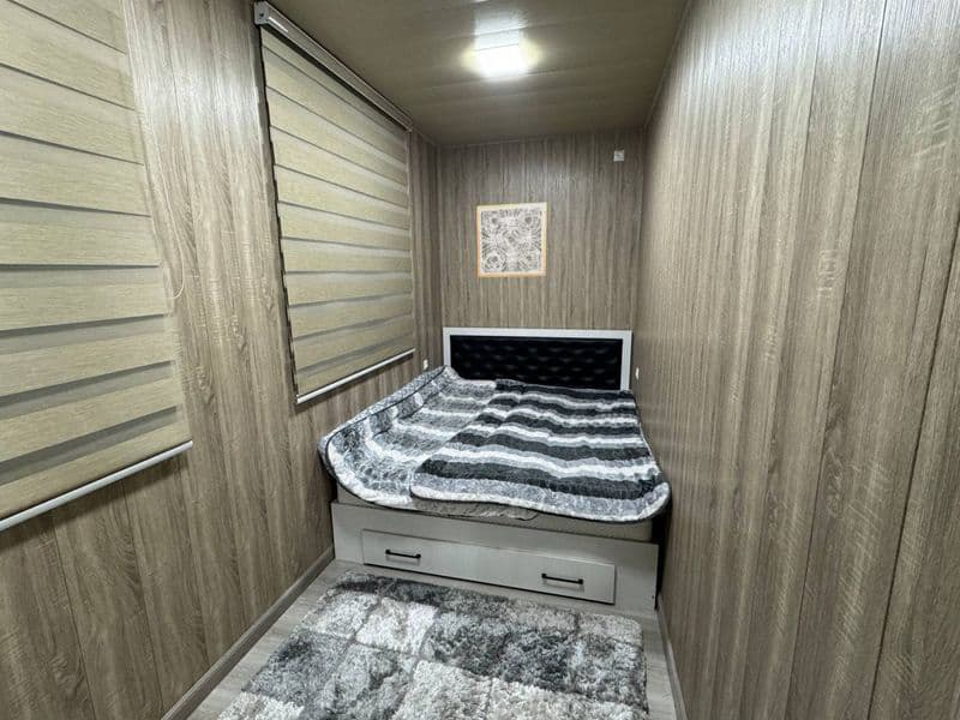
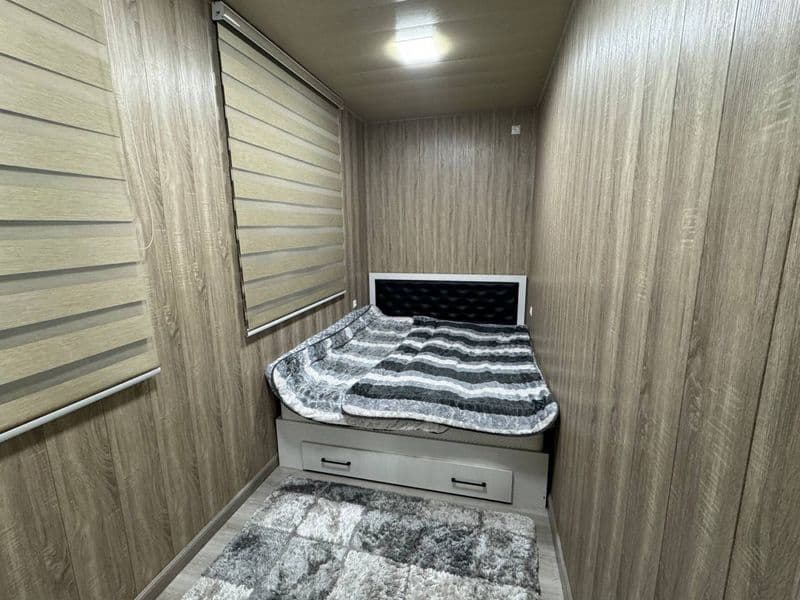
- wall art (509, 242)
